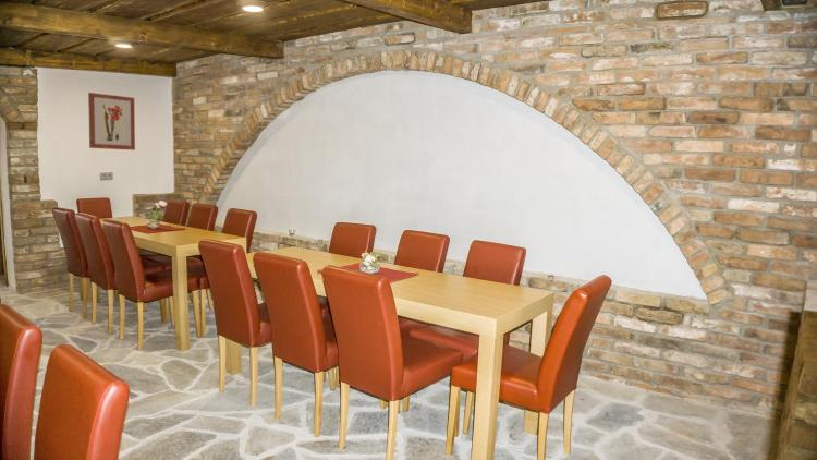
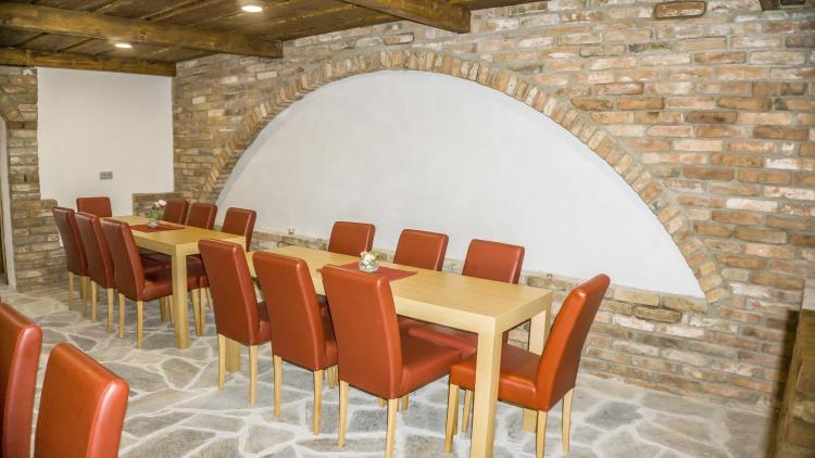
- wall art (112, 122)
